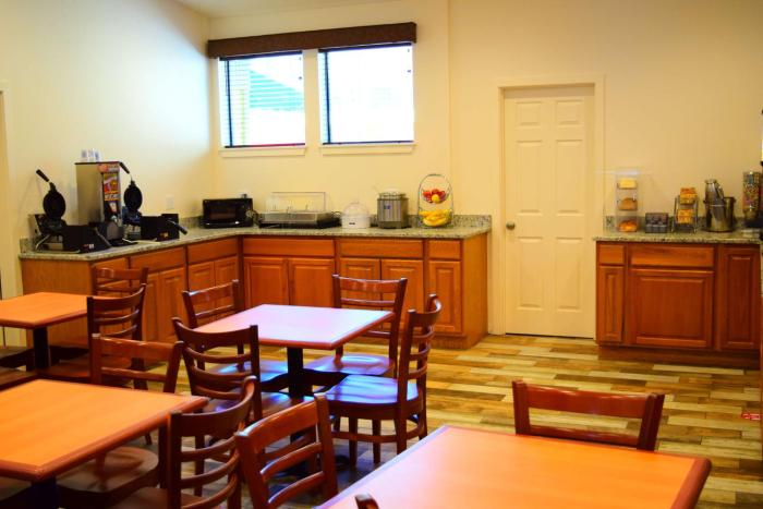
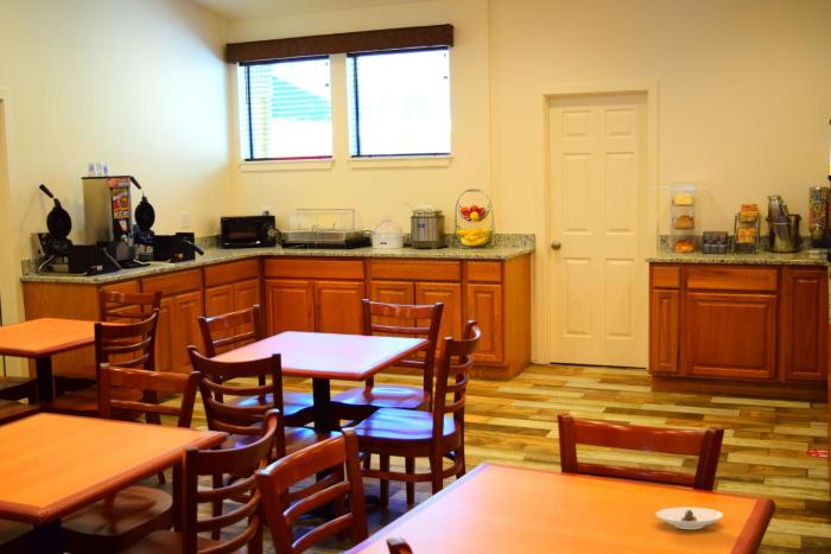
+ saucer (689, 518)
